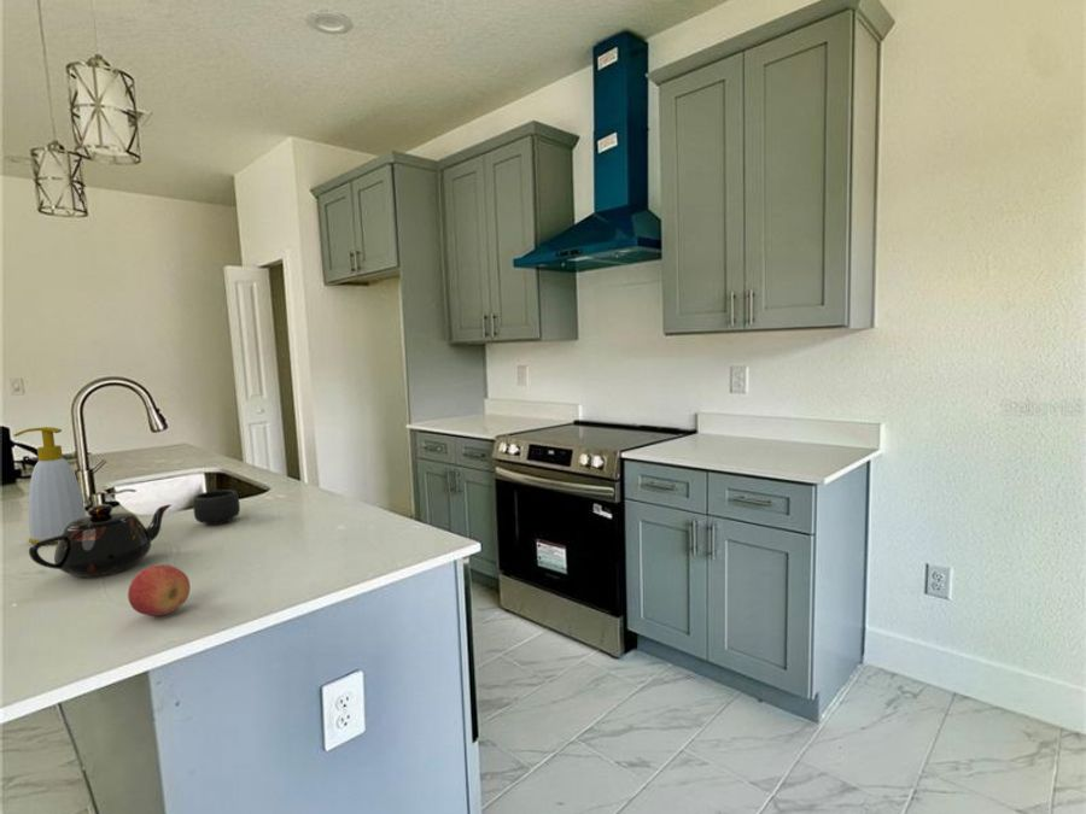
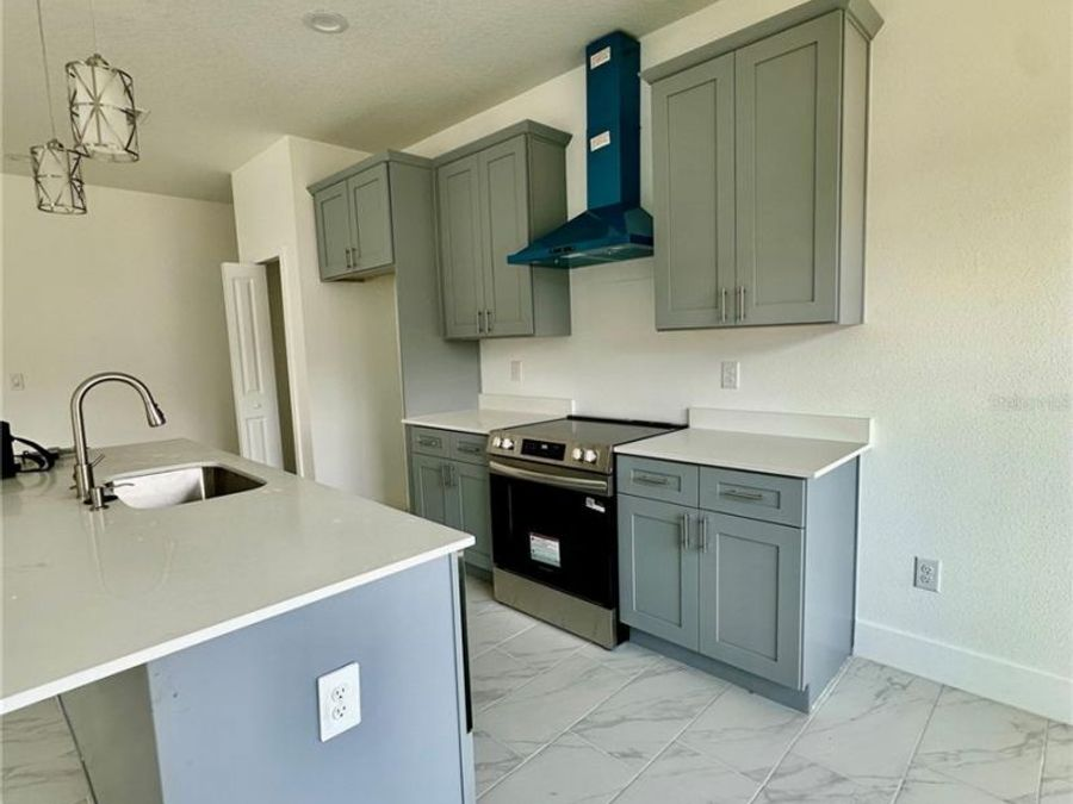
- teapot (107, 535)
- apple (159, 590)
- soap bottle (52, 482)
- mug (220, 506)
